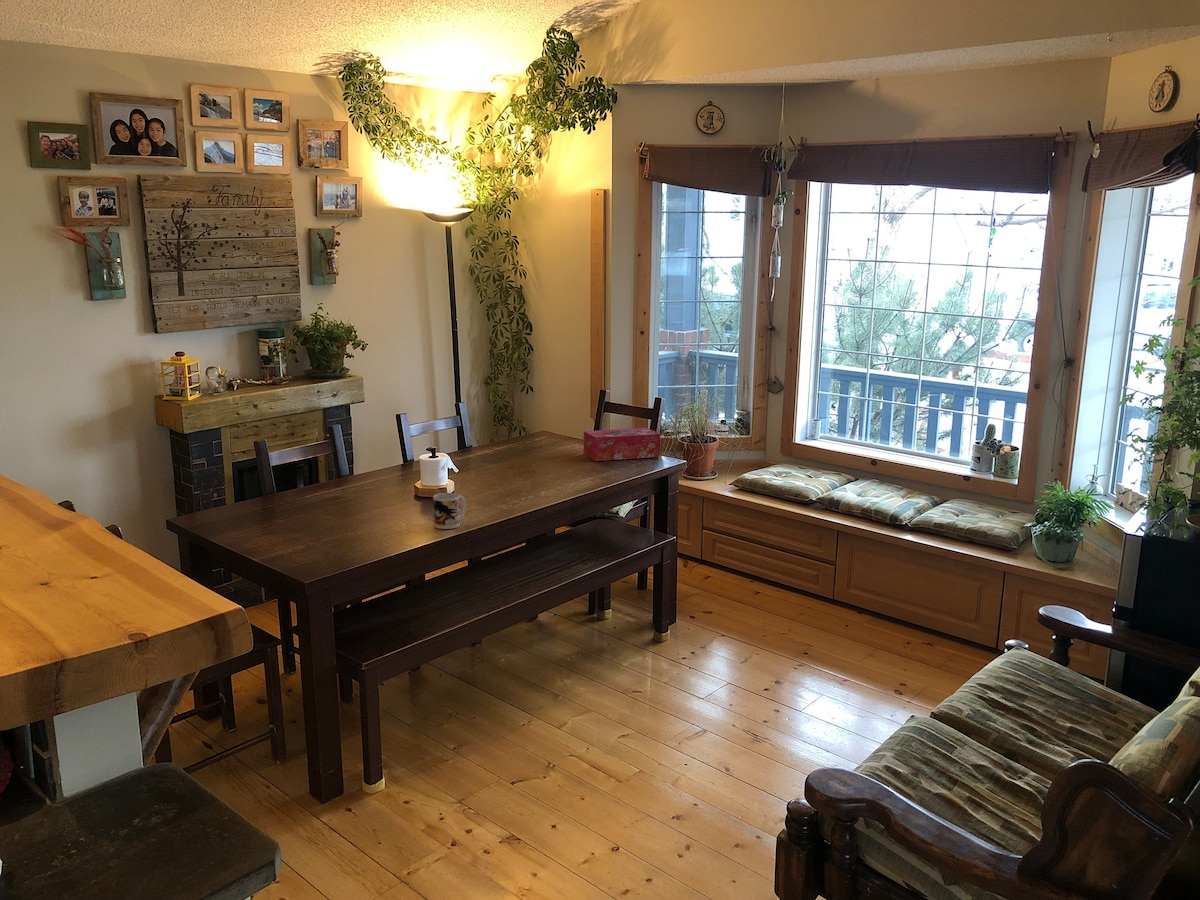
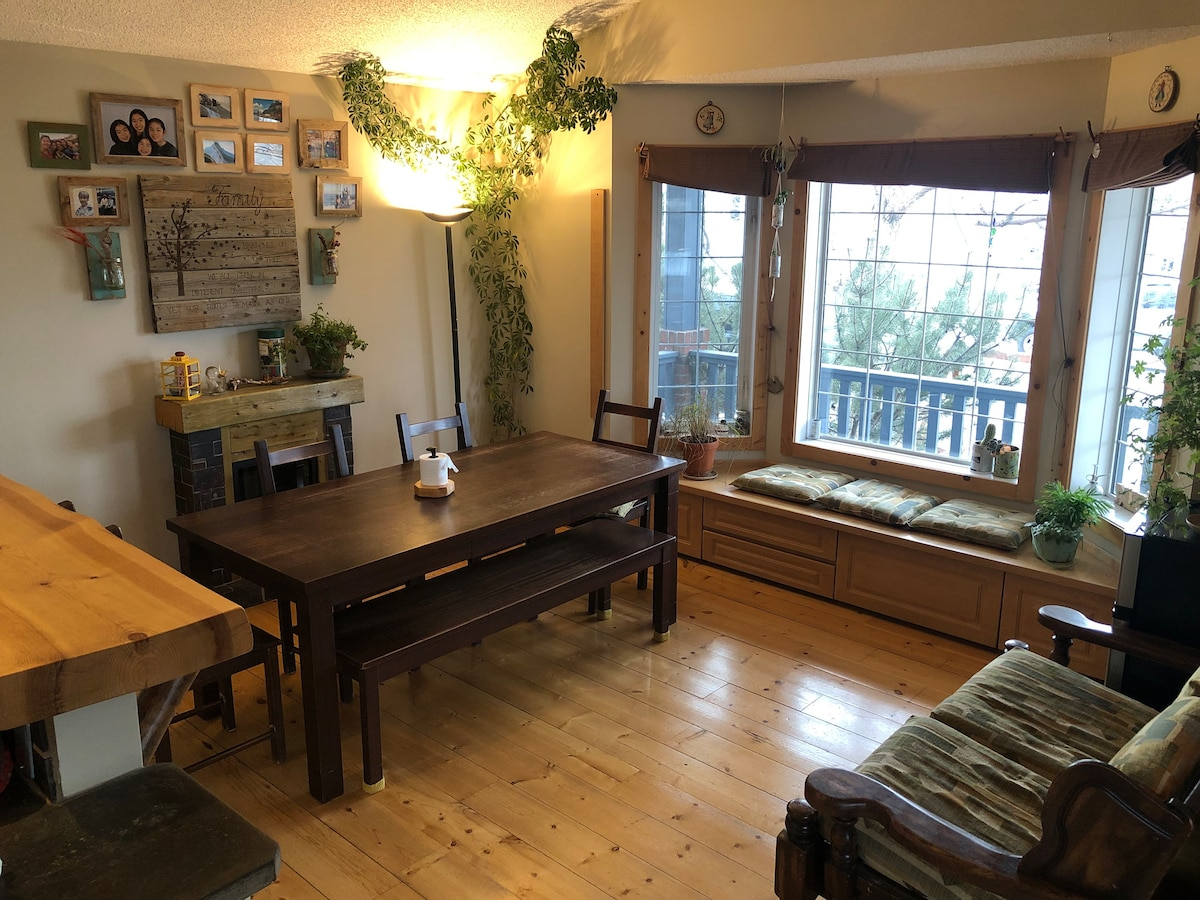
- mug (451, 509)
- tissue box (621, 444)
